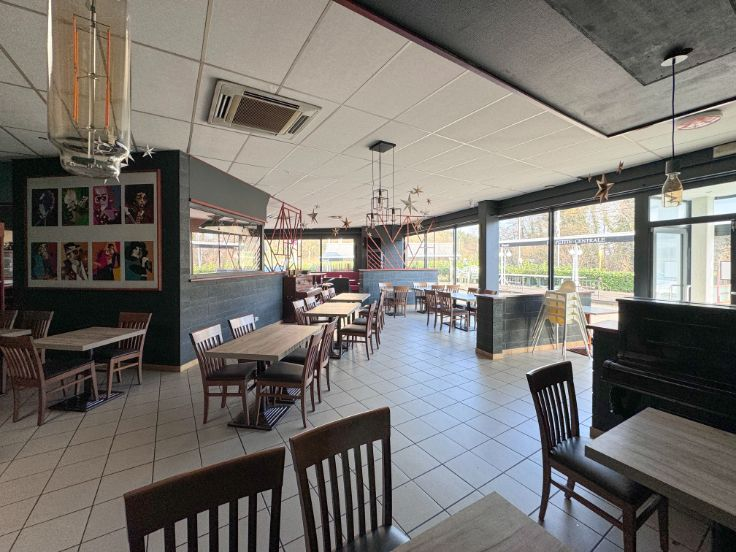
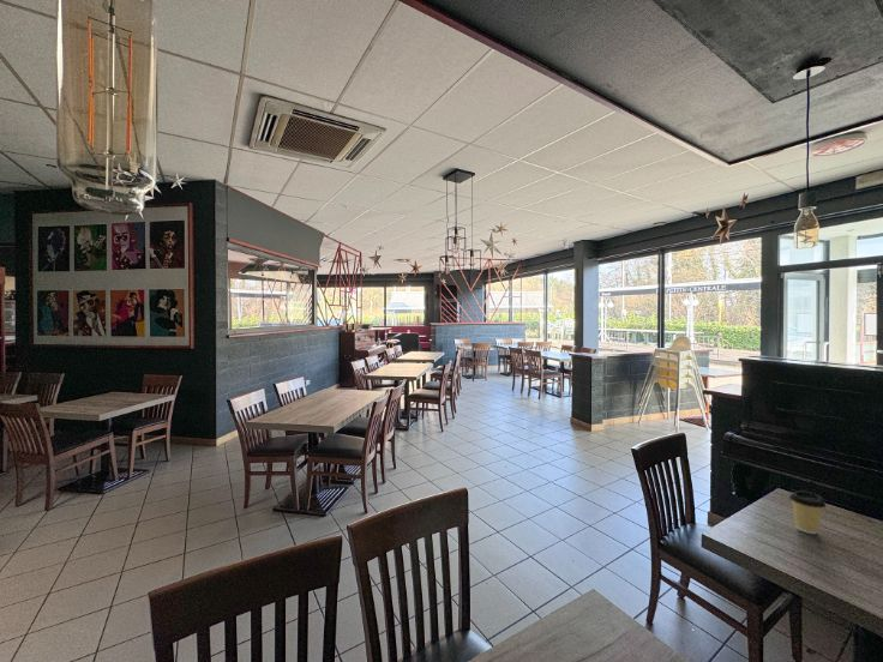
+ coffee cup (806, 512)
